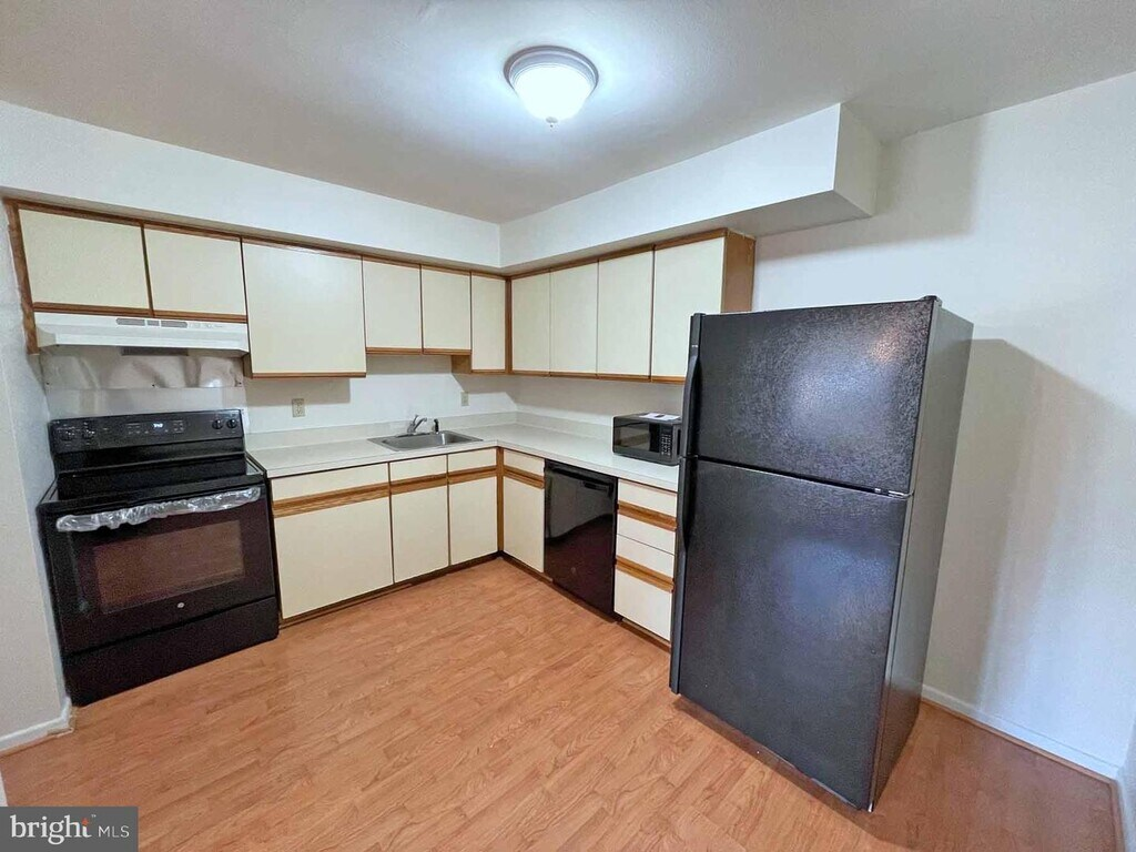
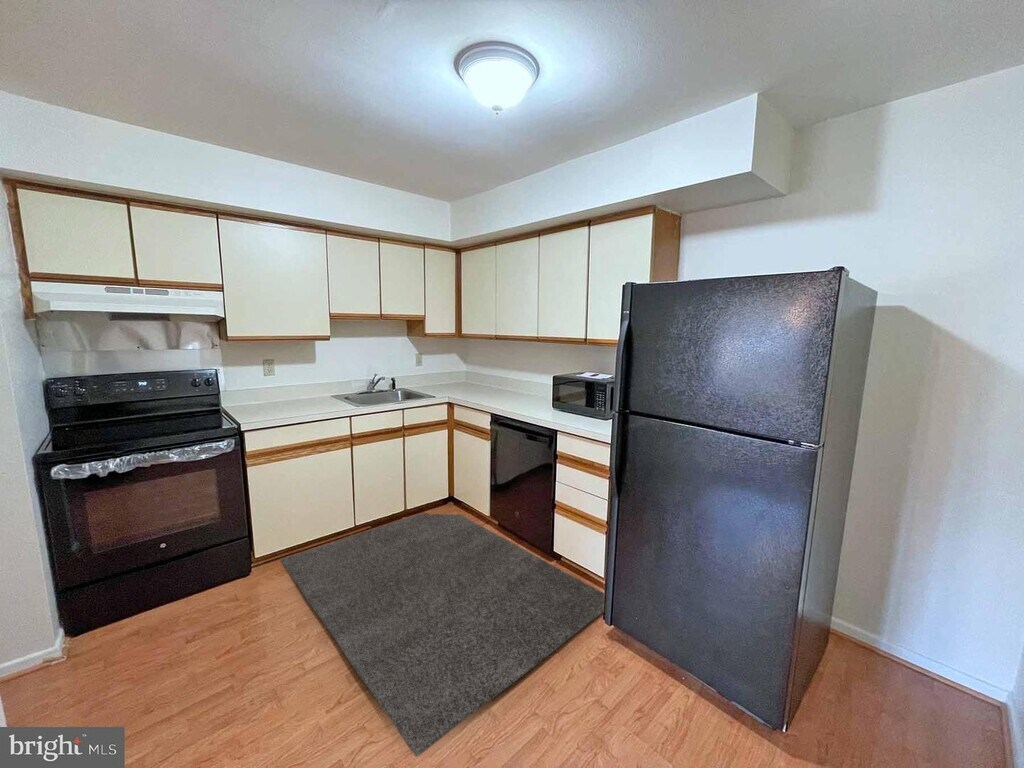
+ rug (436, 579)
